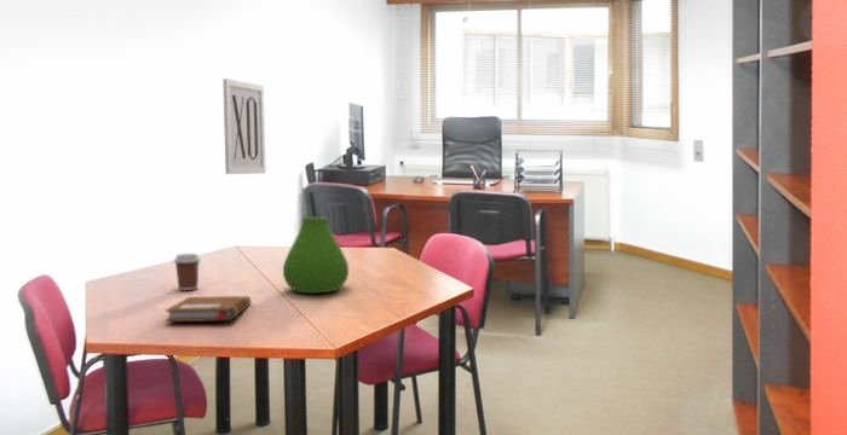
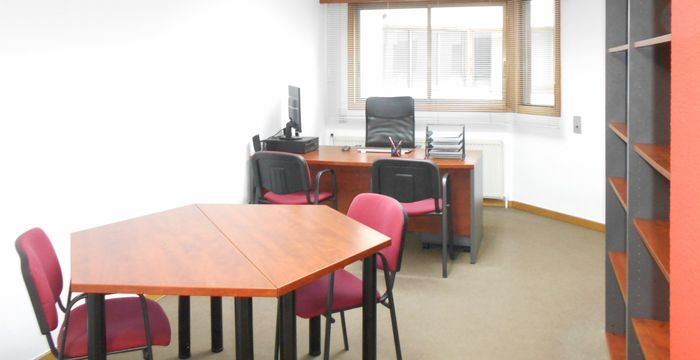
- vase (315, 254)
- coffee cup (188, 271)
- notebook (209, 308)
- wall art (244, 128)
